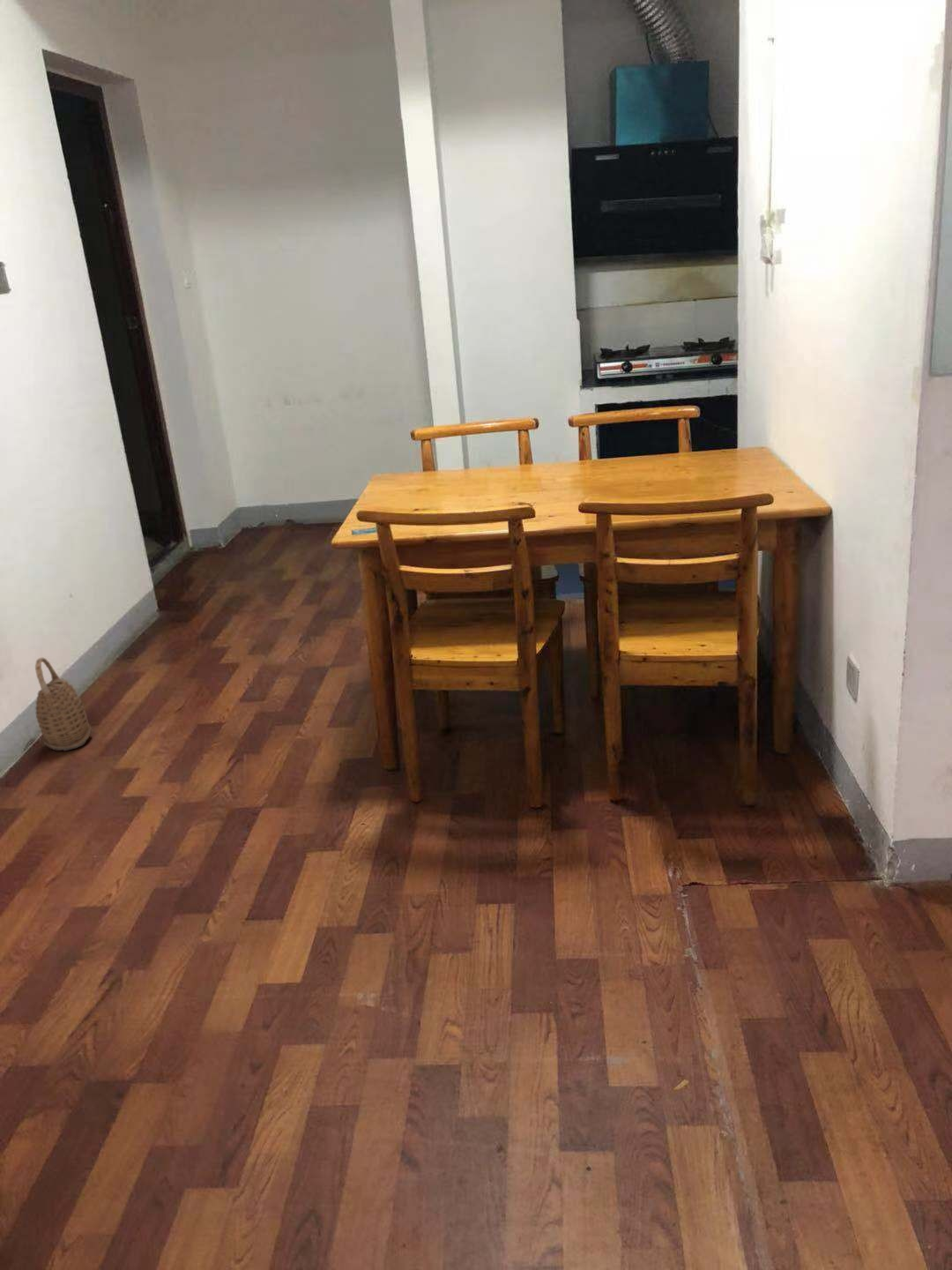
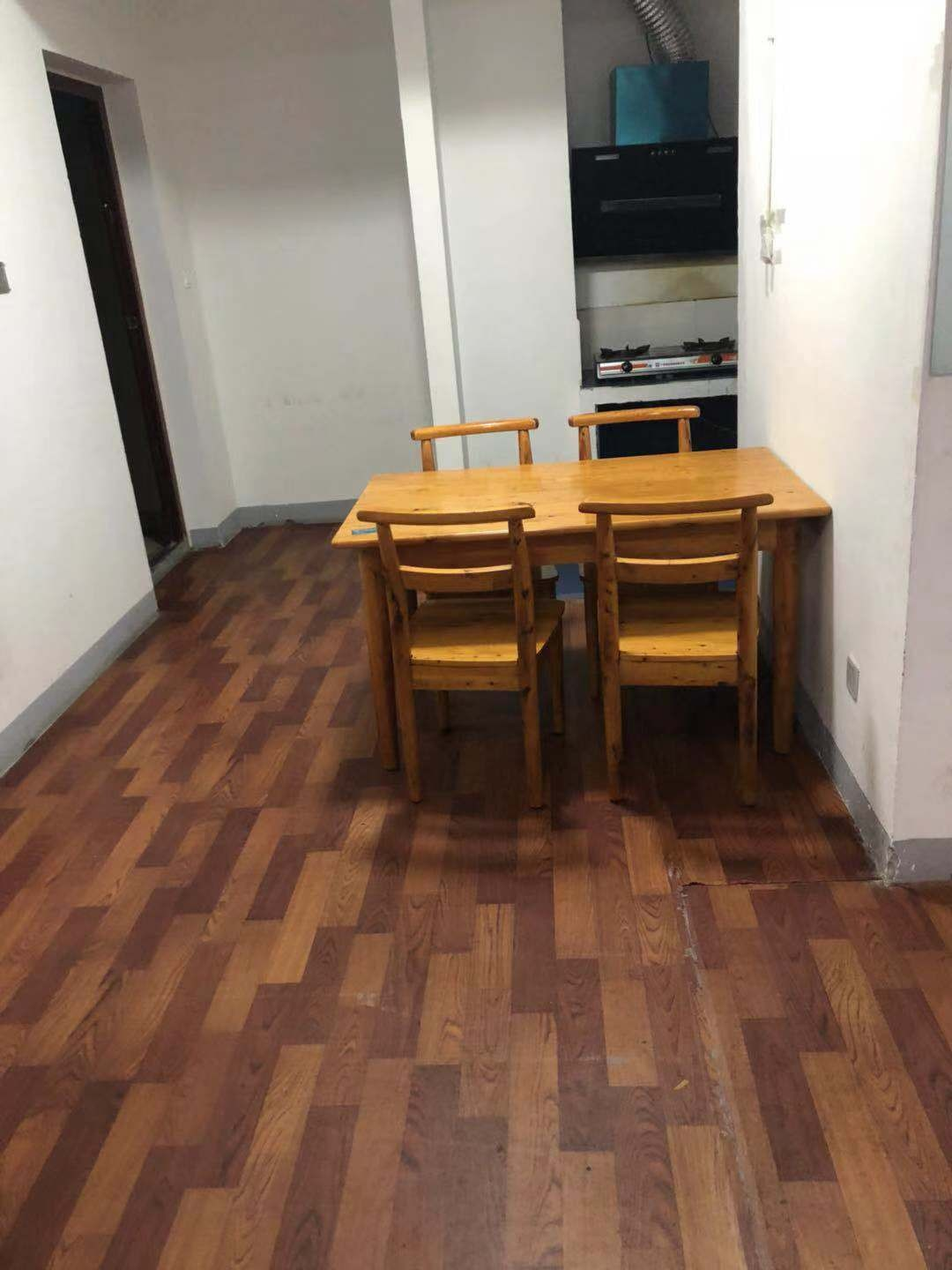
- basket (57, 698)
